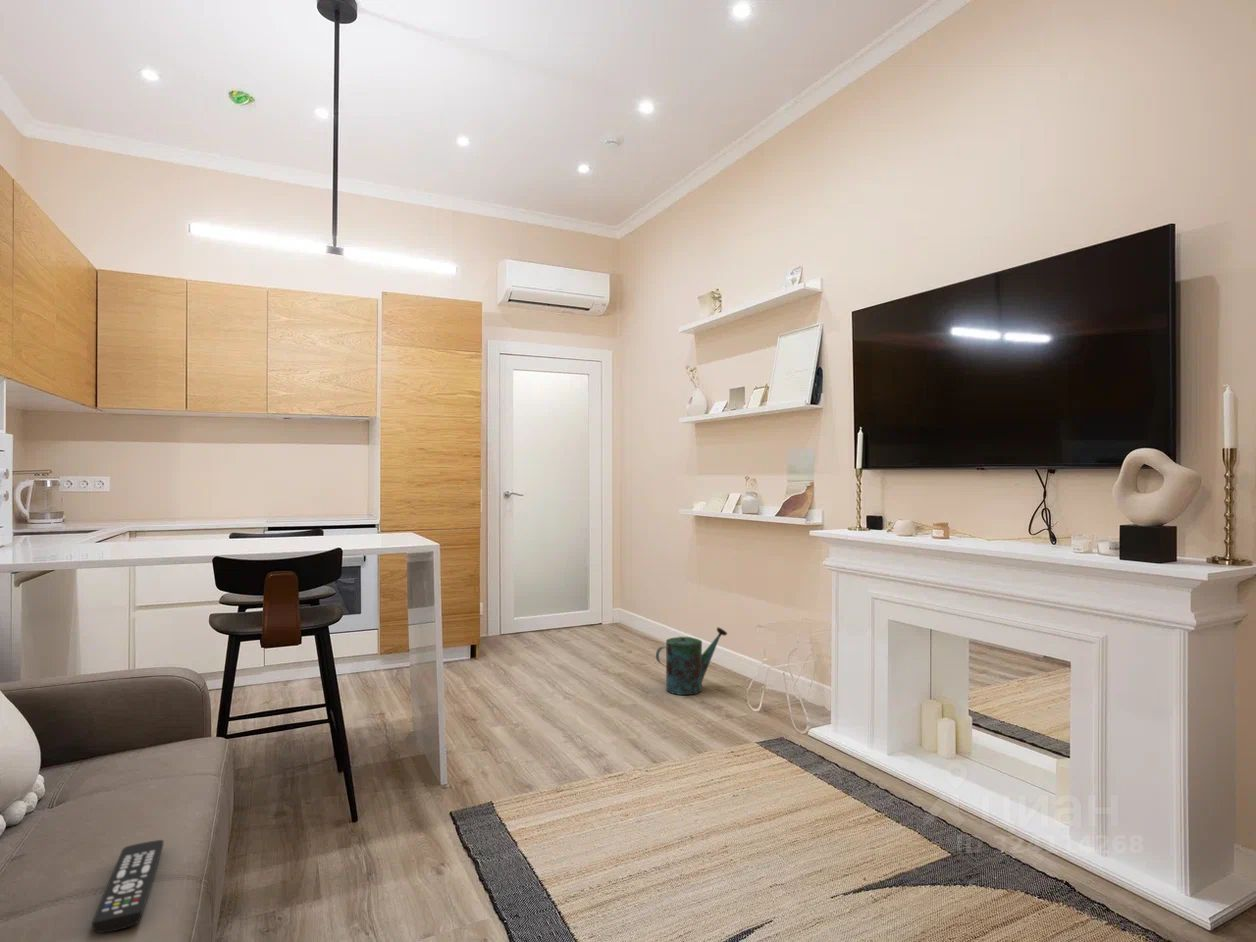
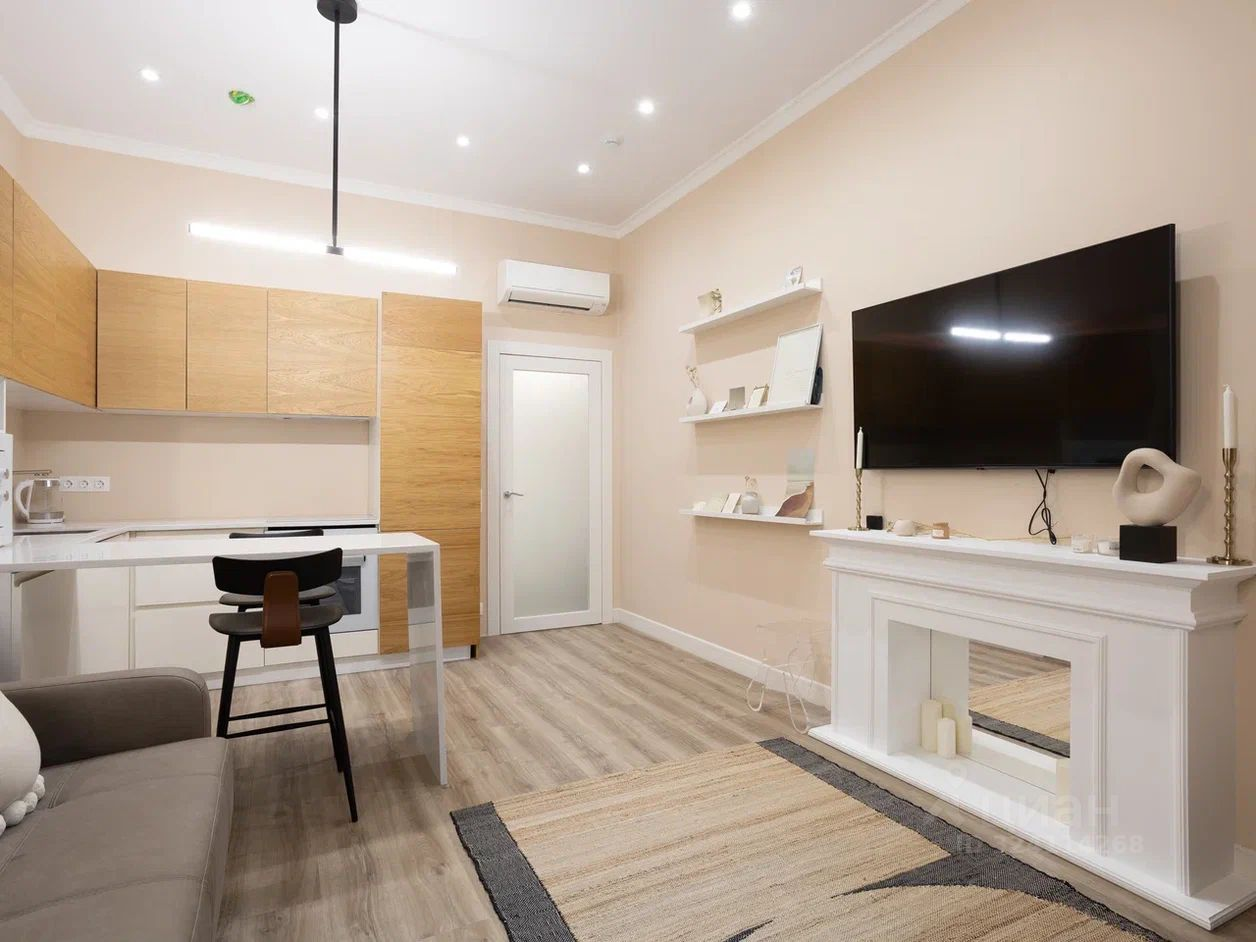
- remote control (131, 882)
- watering can (692, 659)
